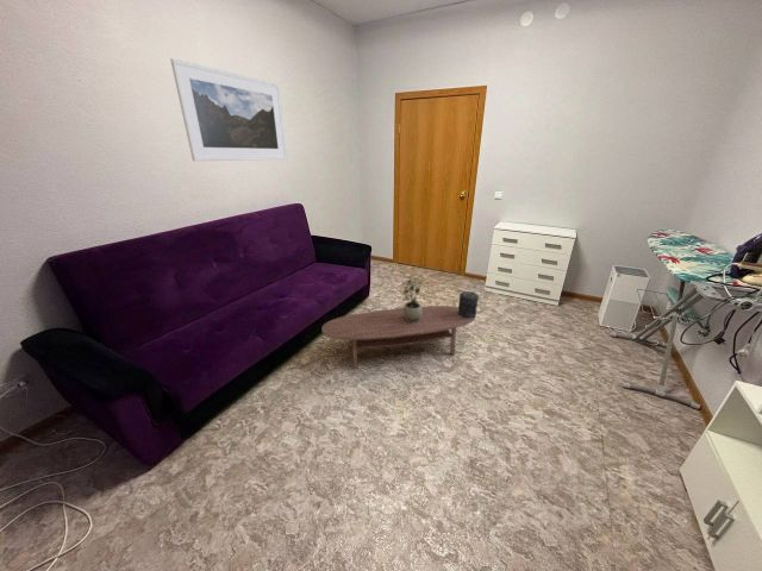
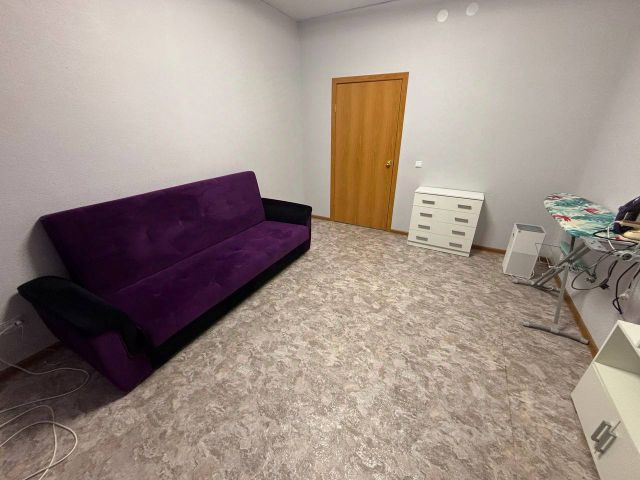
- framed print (239, 119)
- coffee table (400, 335)
- decorative container (468, 303)
- potted plant (411, 300)
